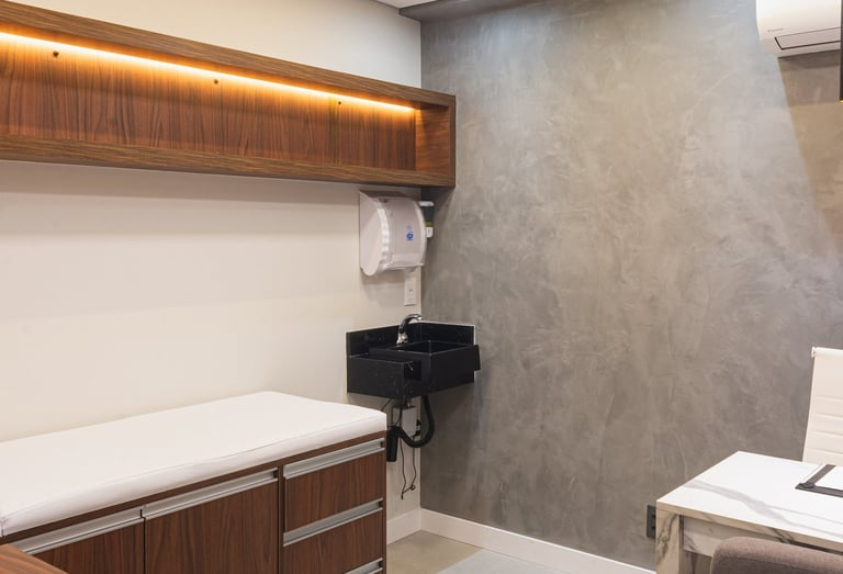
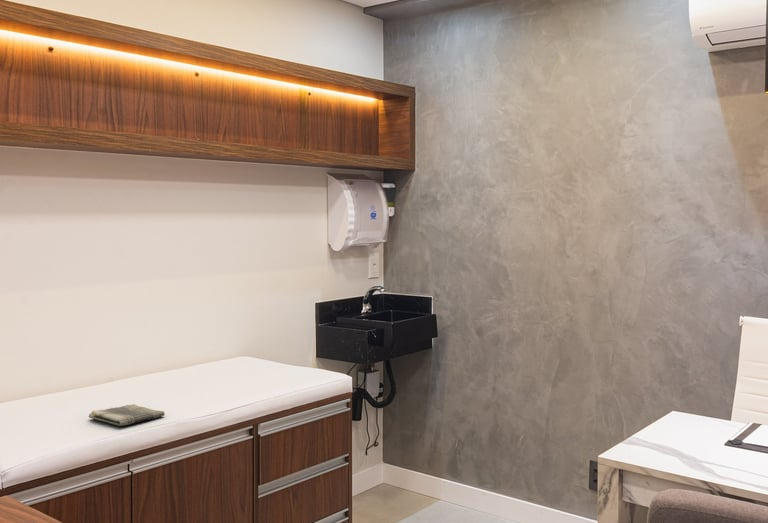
+ dish towel (126, 413)
